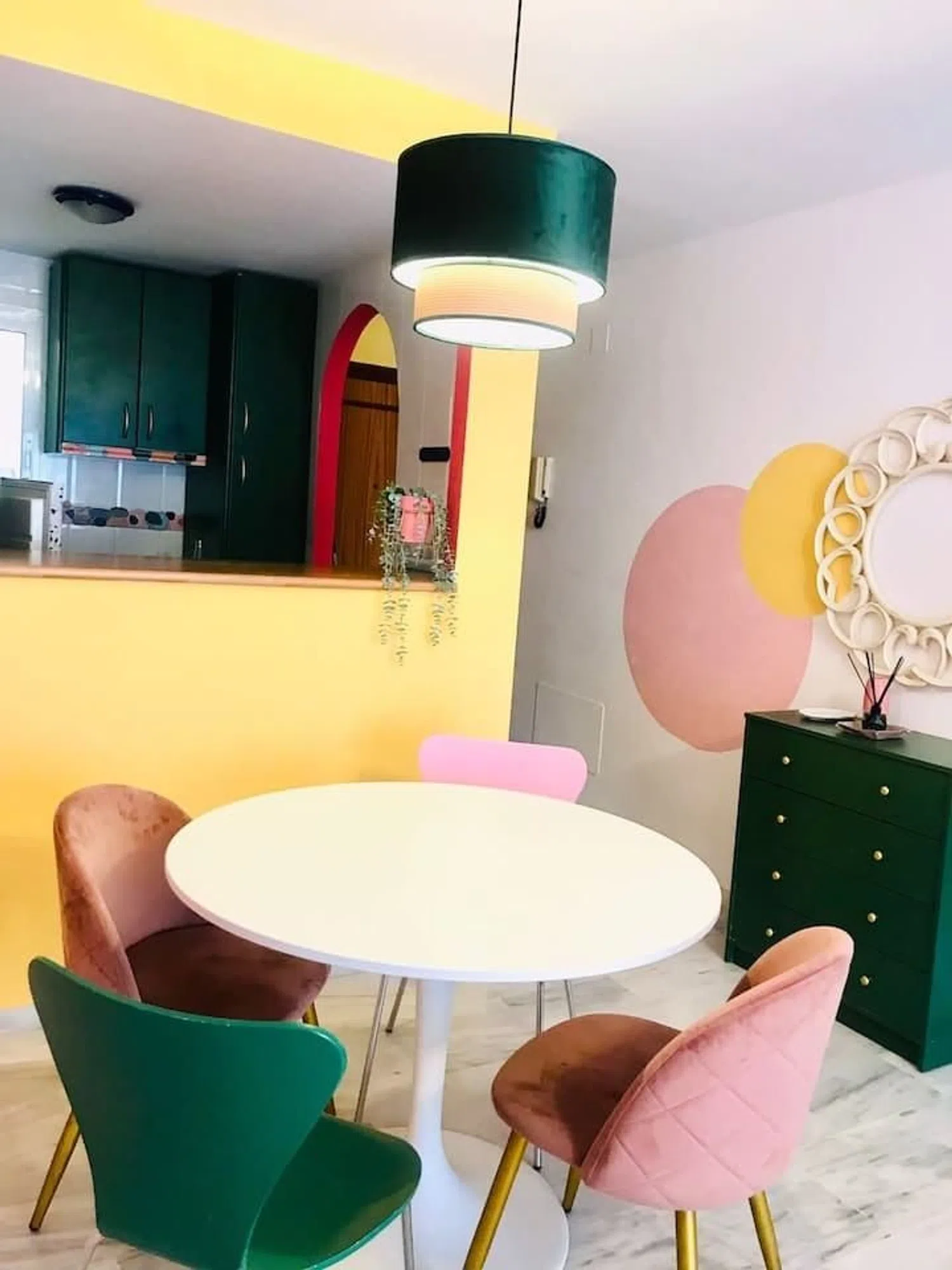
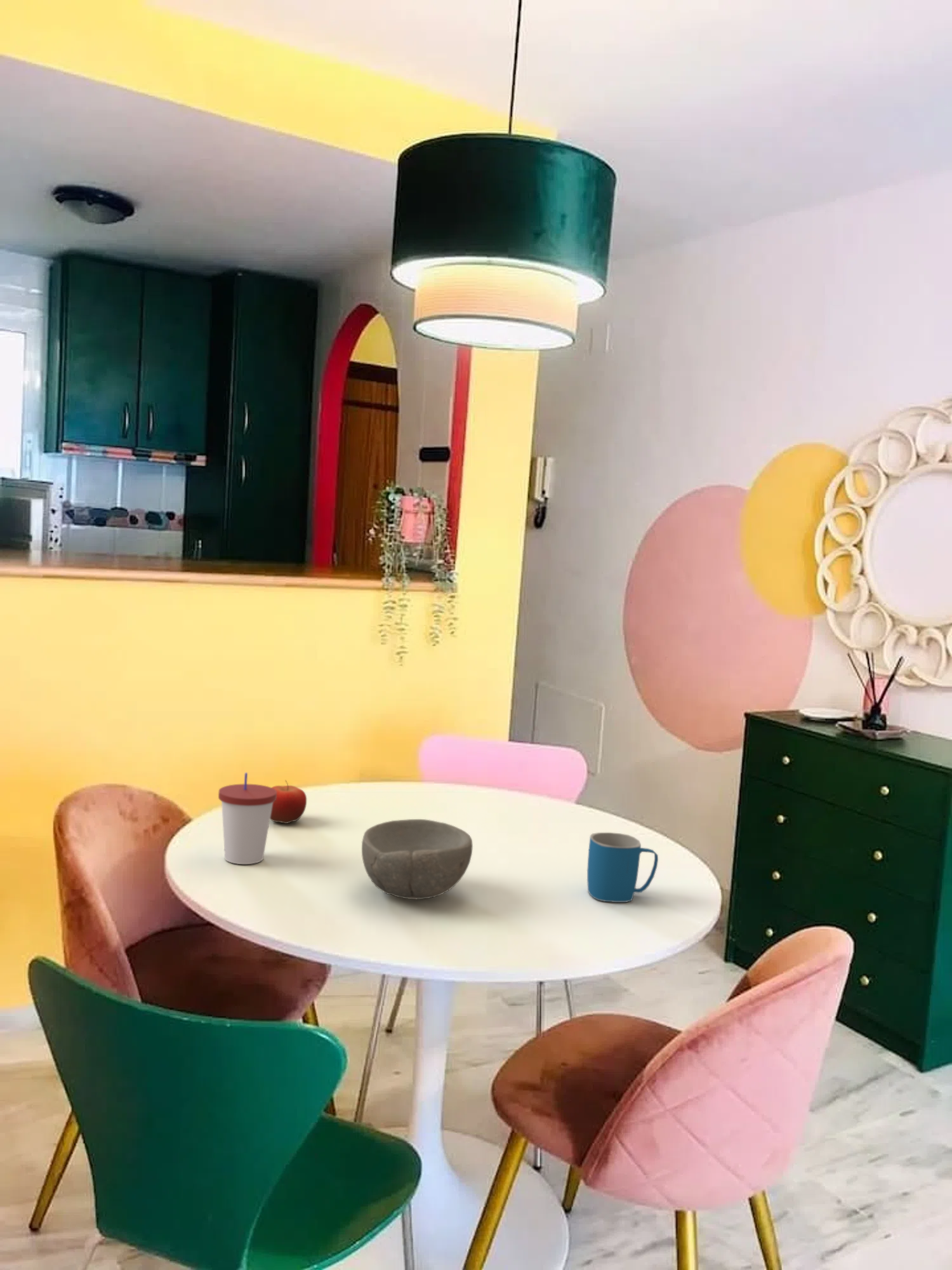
+ mug (622, 867)
+ fruit (285, 801)
+ bowl (416, 863)
+ cup (246, 816)
